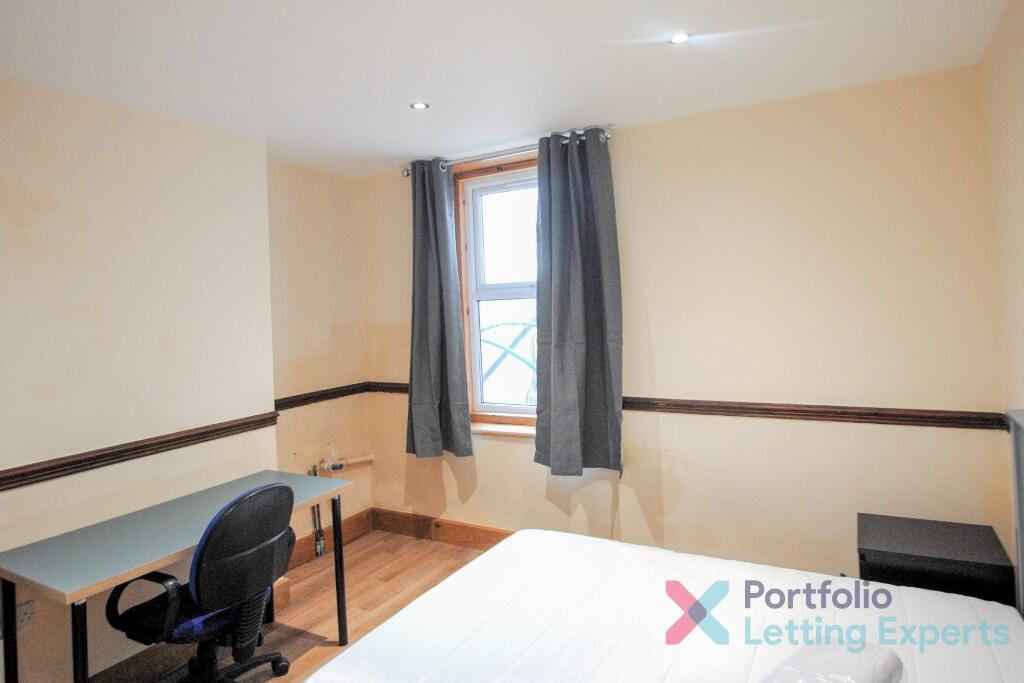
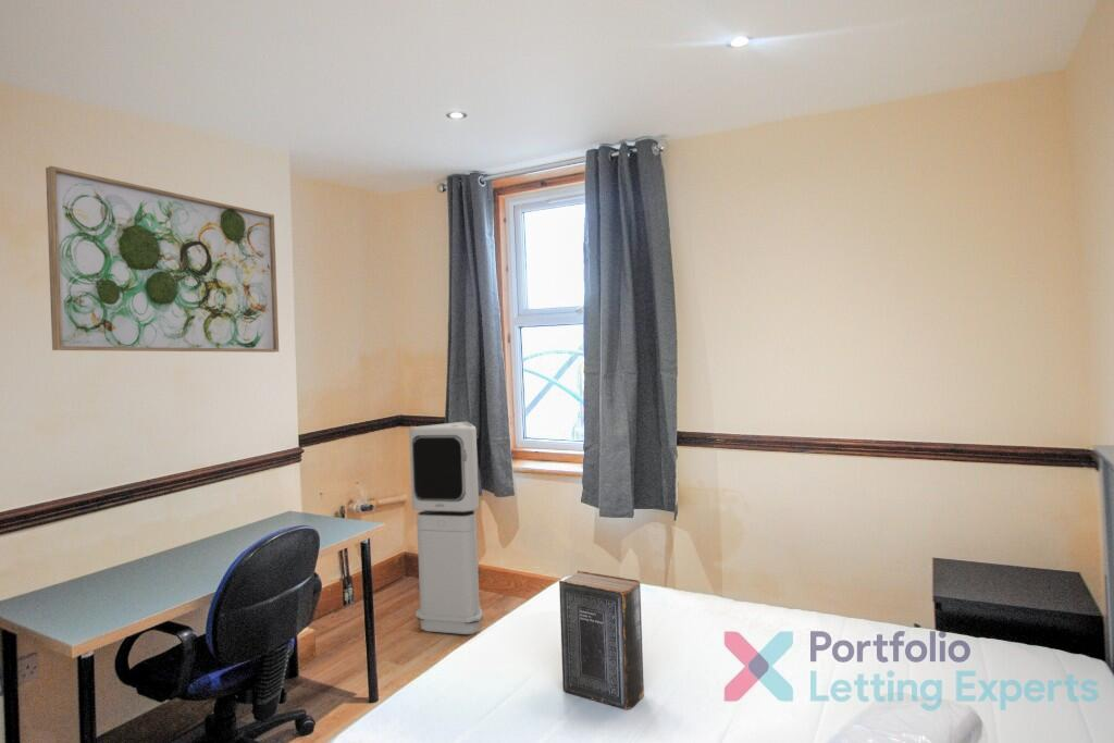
+ book (602, 636)
+ wall art (180, 272)
+ air purifier (455, 522)
